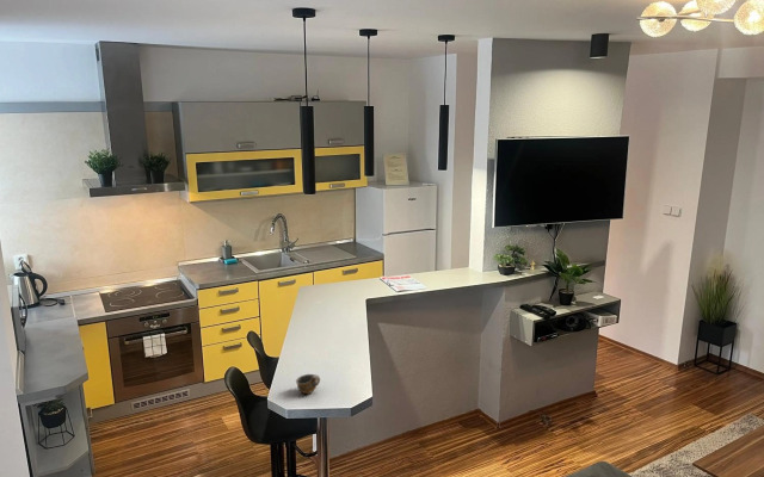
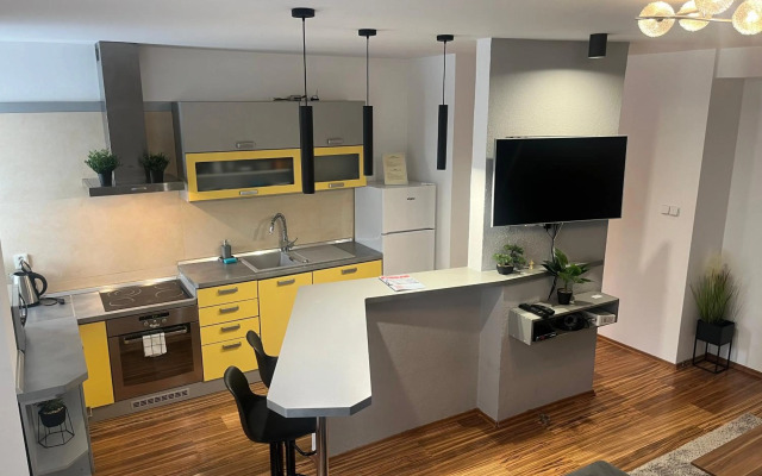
- cup (307, 383)
